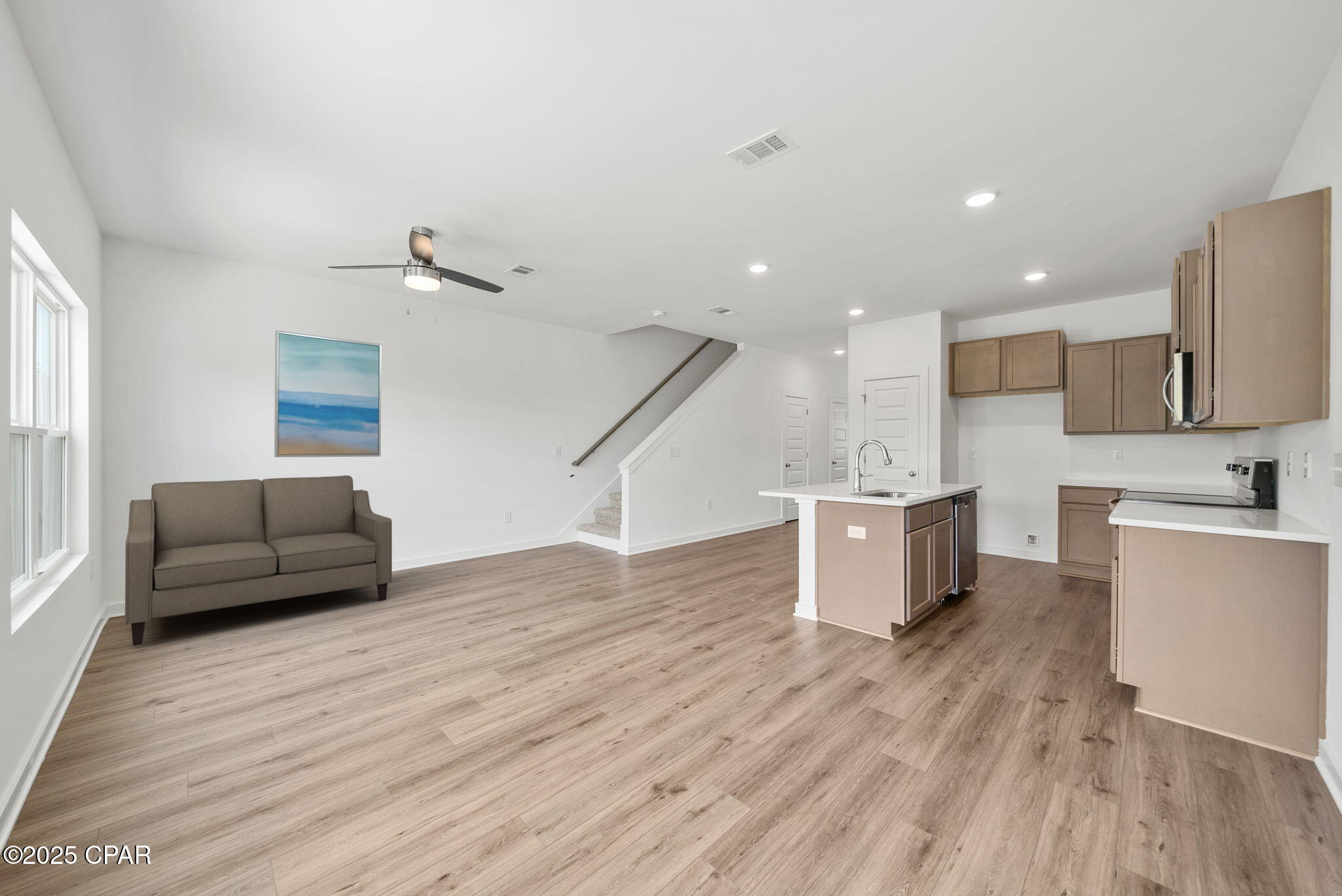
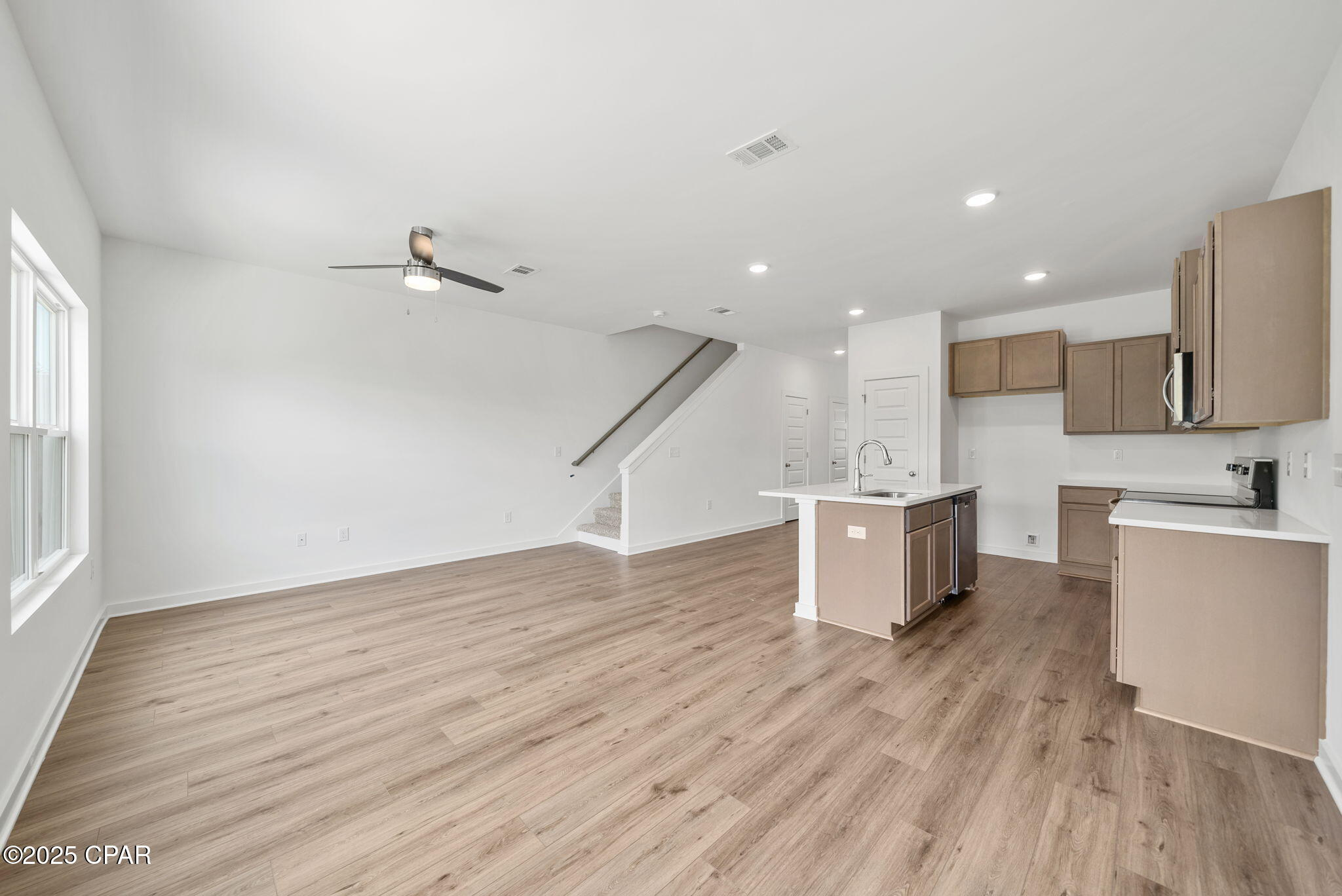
- wall art (331, 397)
- sofa (267, 543)
